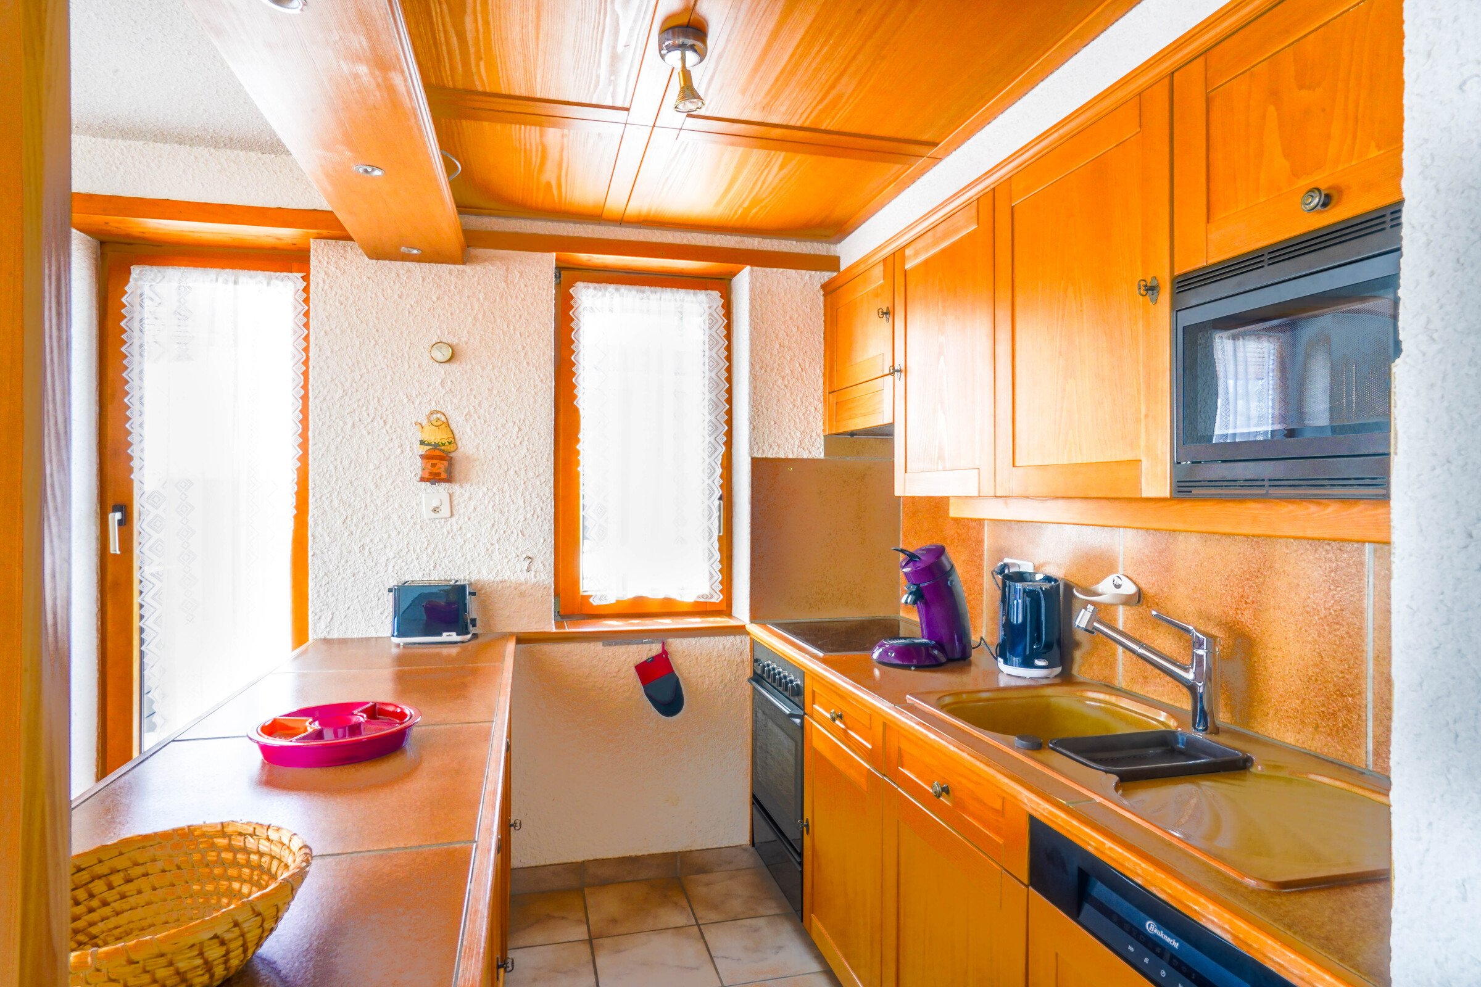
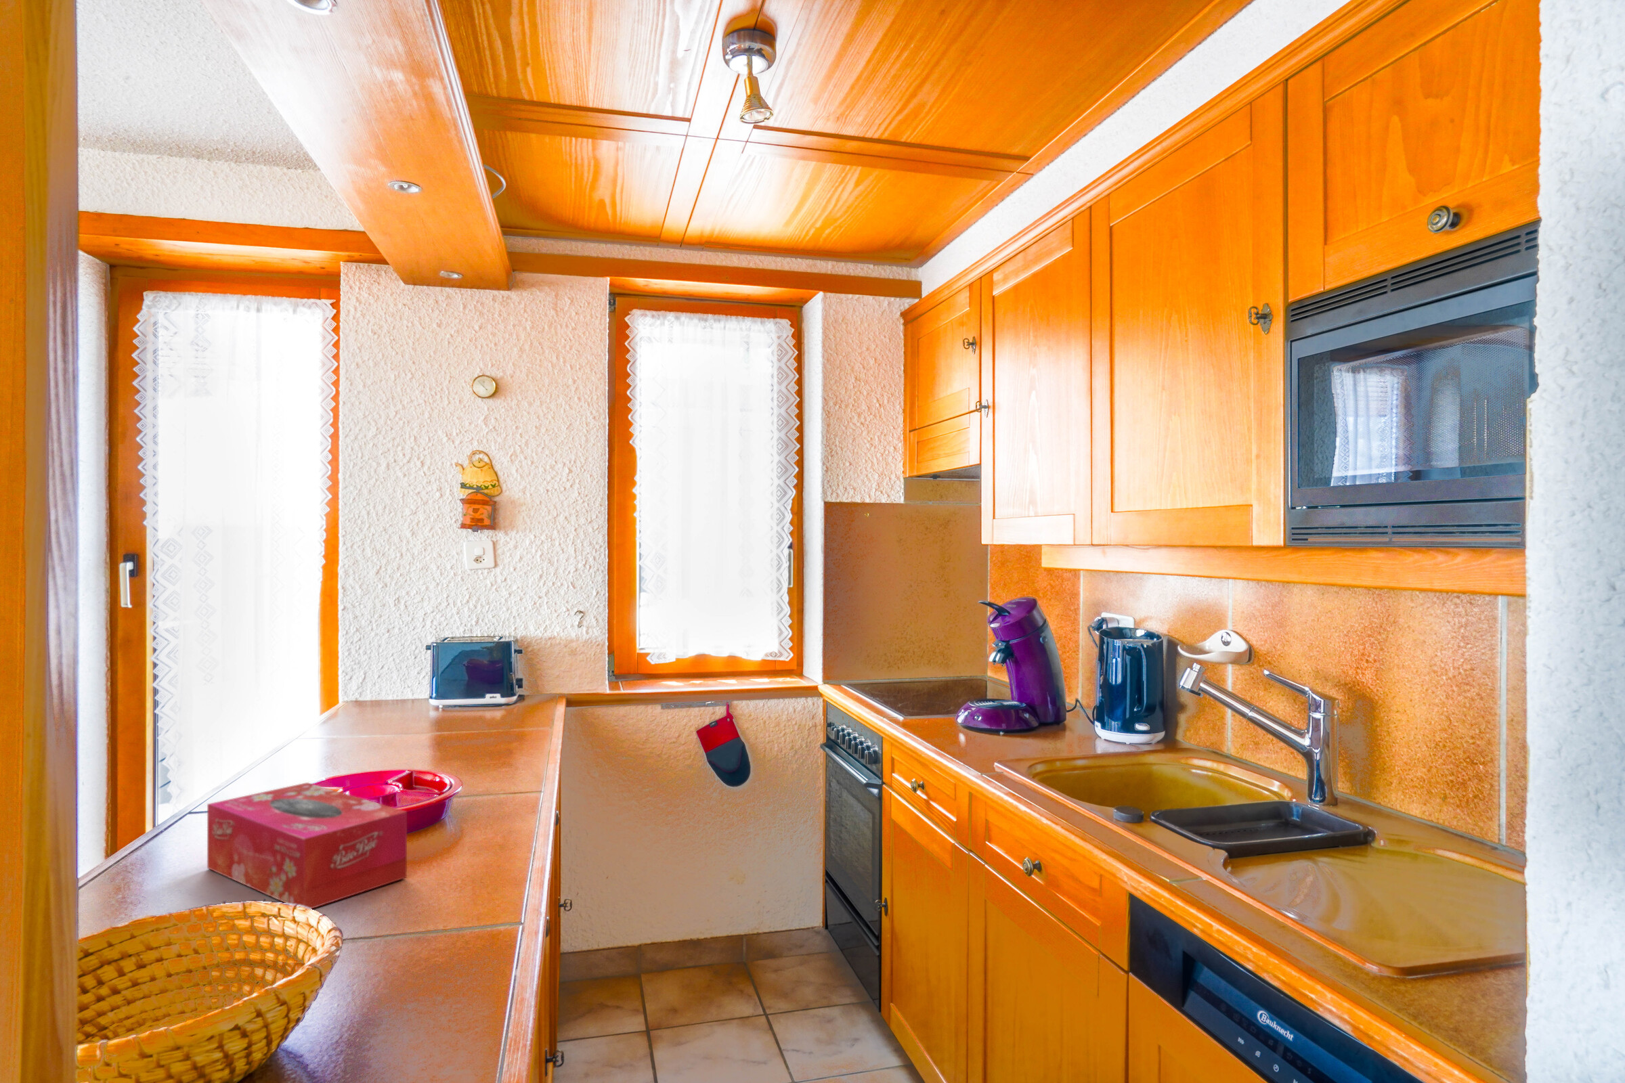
+ tissue box (306, 840)
